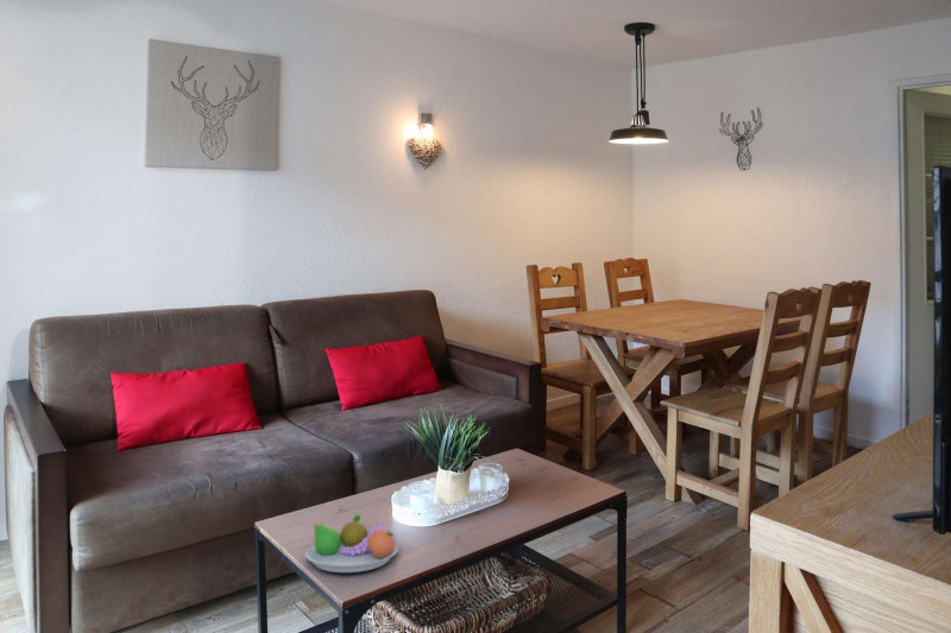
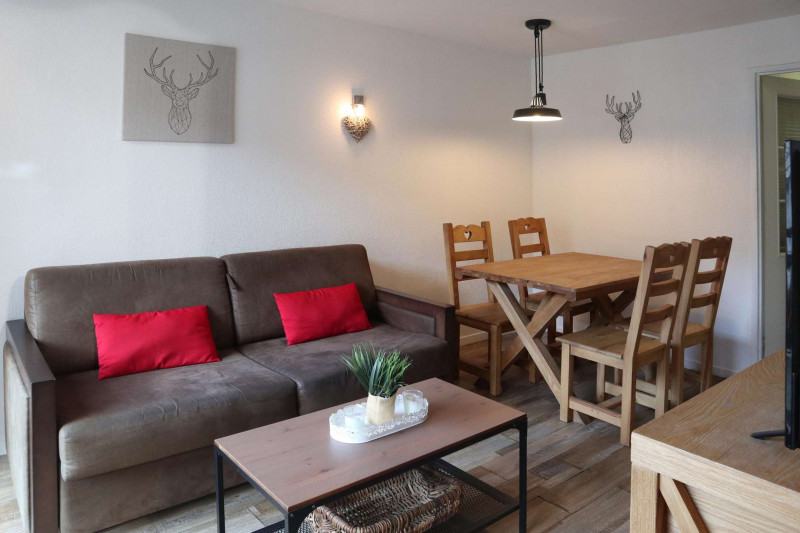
- fruit bowl (349, 540)
